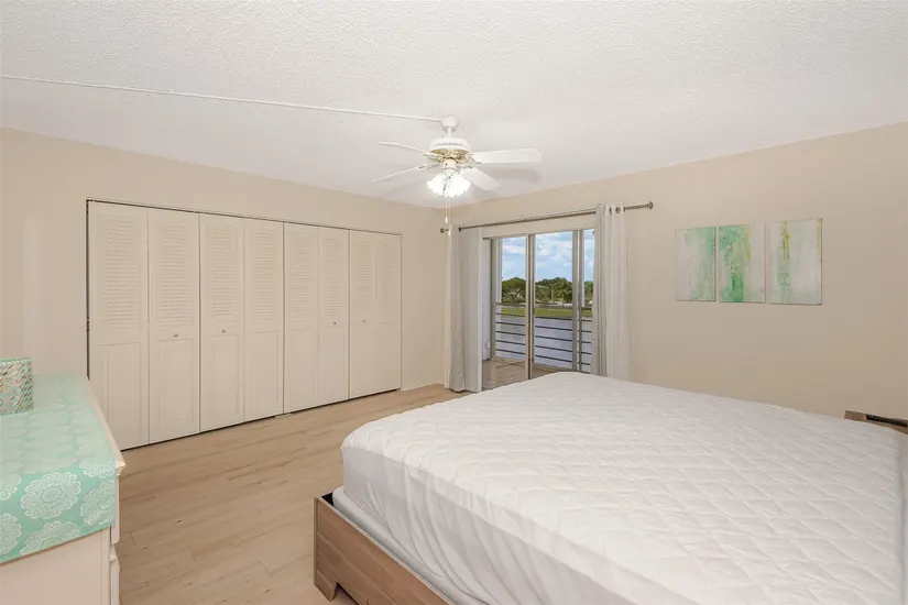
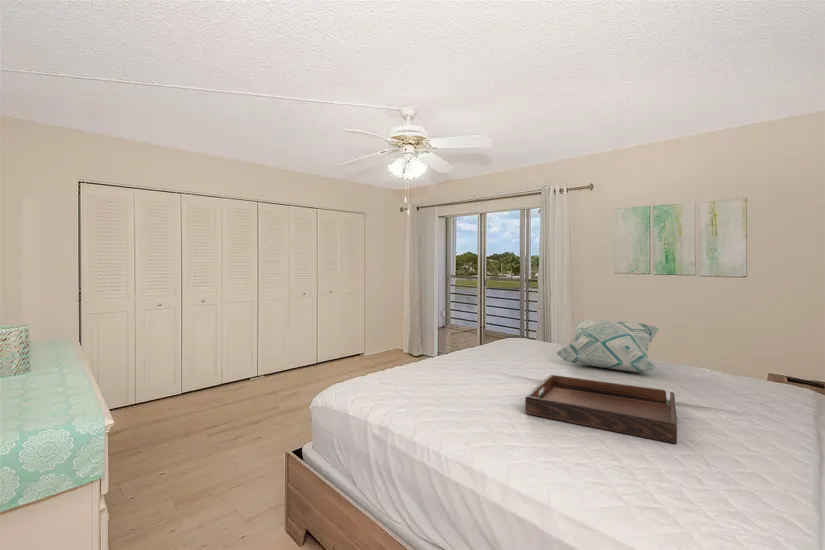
+ serving tray (601, 402)
+ decorative pillow (609, 343)
